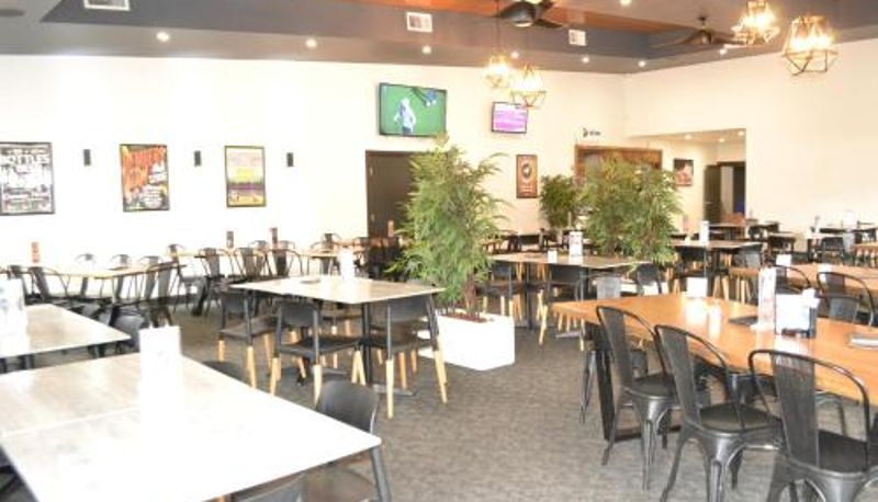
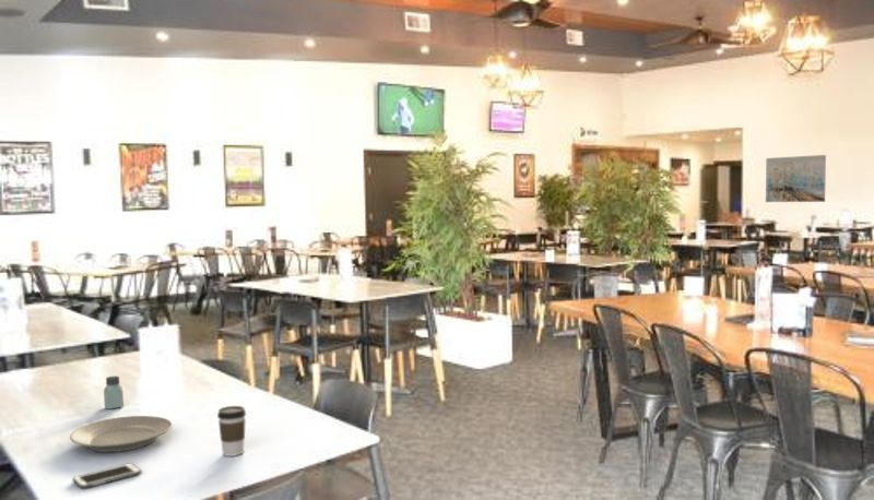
+ wall art (794, 179)
+ coffee cup (232, 430)
+ saltshaker (113, 392)
+ plate (122, 434)
+ cell phone (107, 475)
